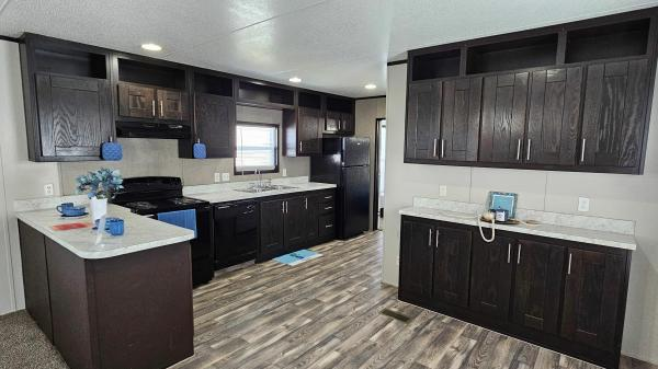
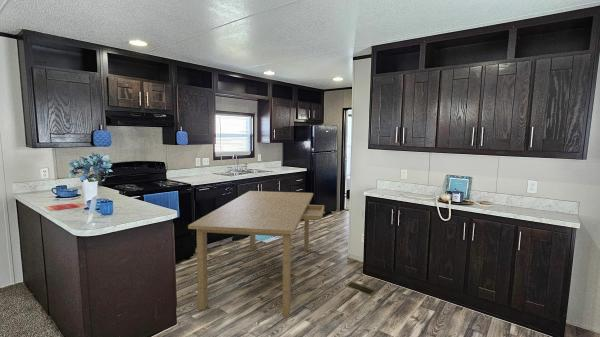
+ dining table (274, 235)
